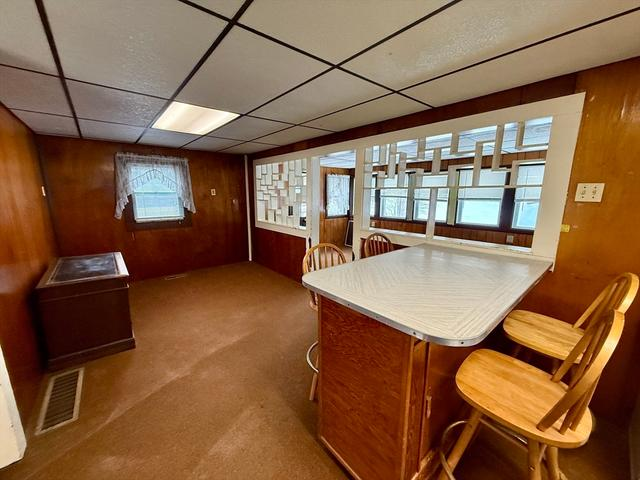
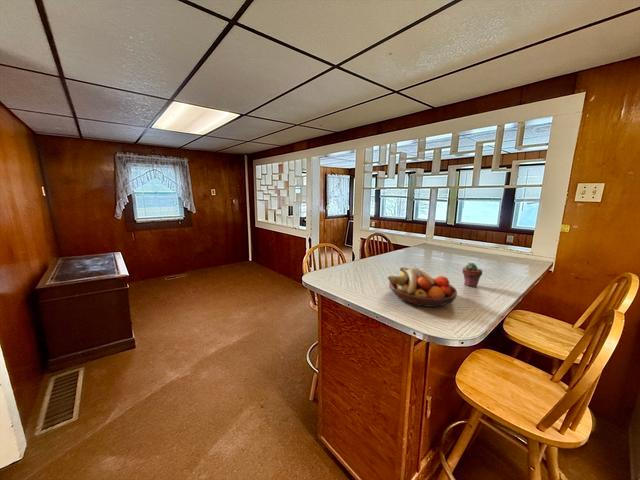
+ potted succulent (471, 274)
+ fruit bowl (421, 283)
